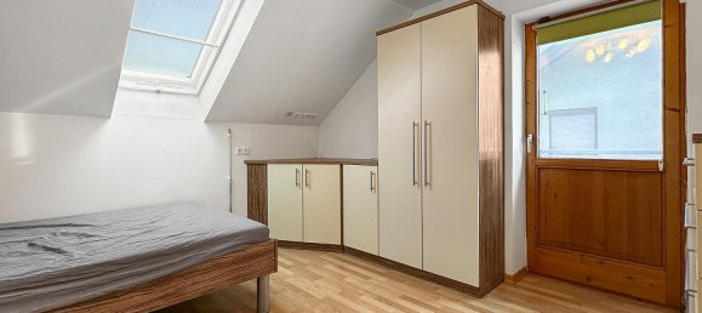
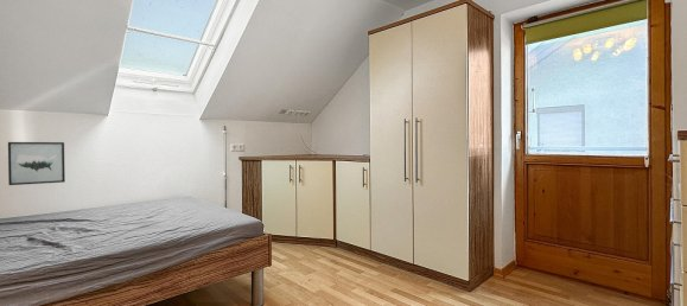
+ wall art (37, 162)
